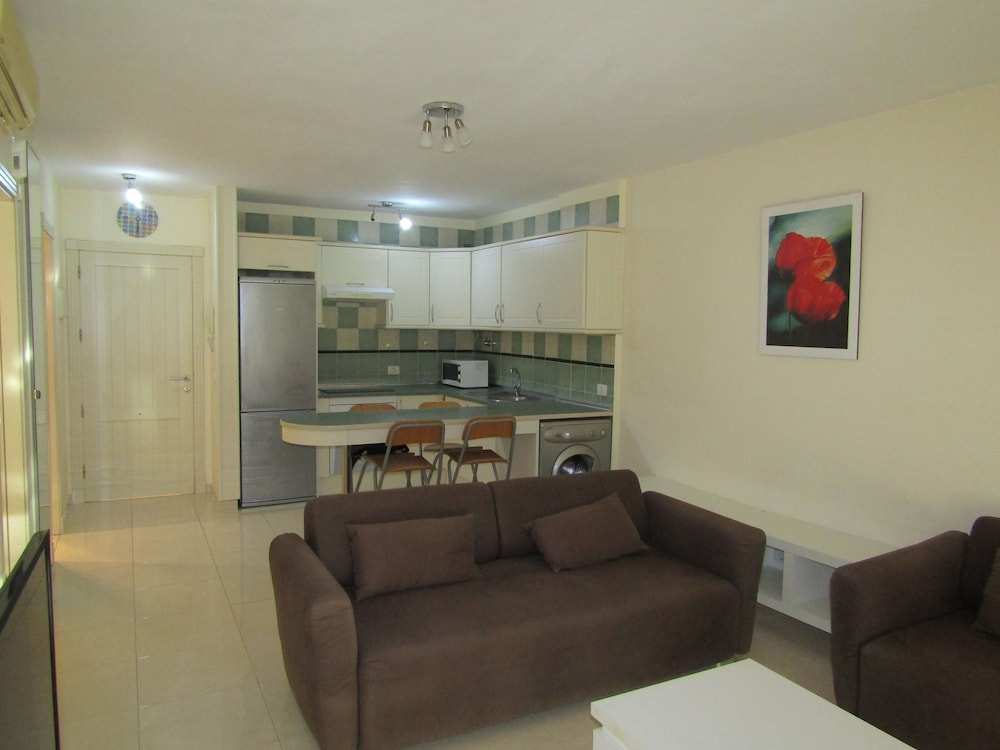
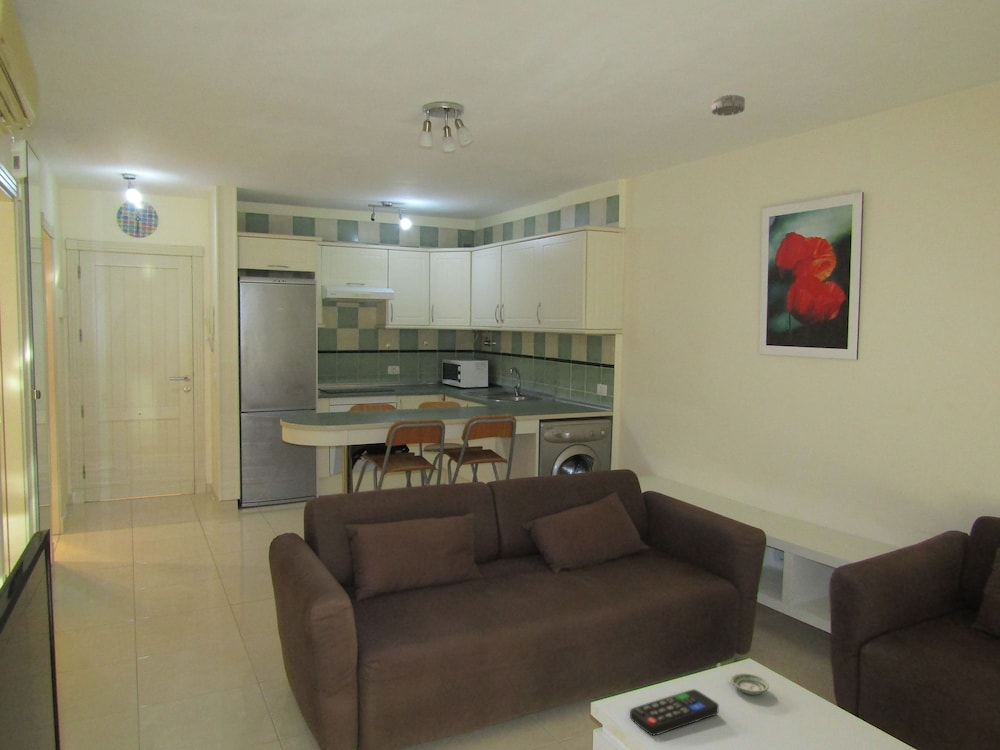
+ smoke detector (728, 104)
+ remote control (674, 710)
+ saucer (749, 686)
